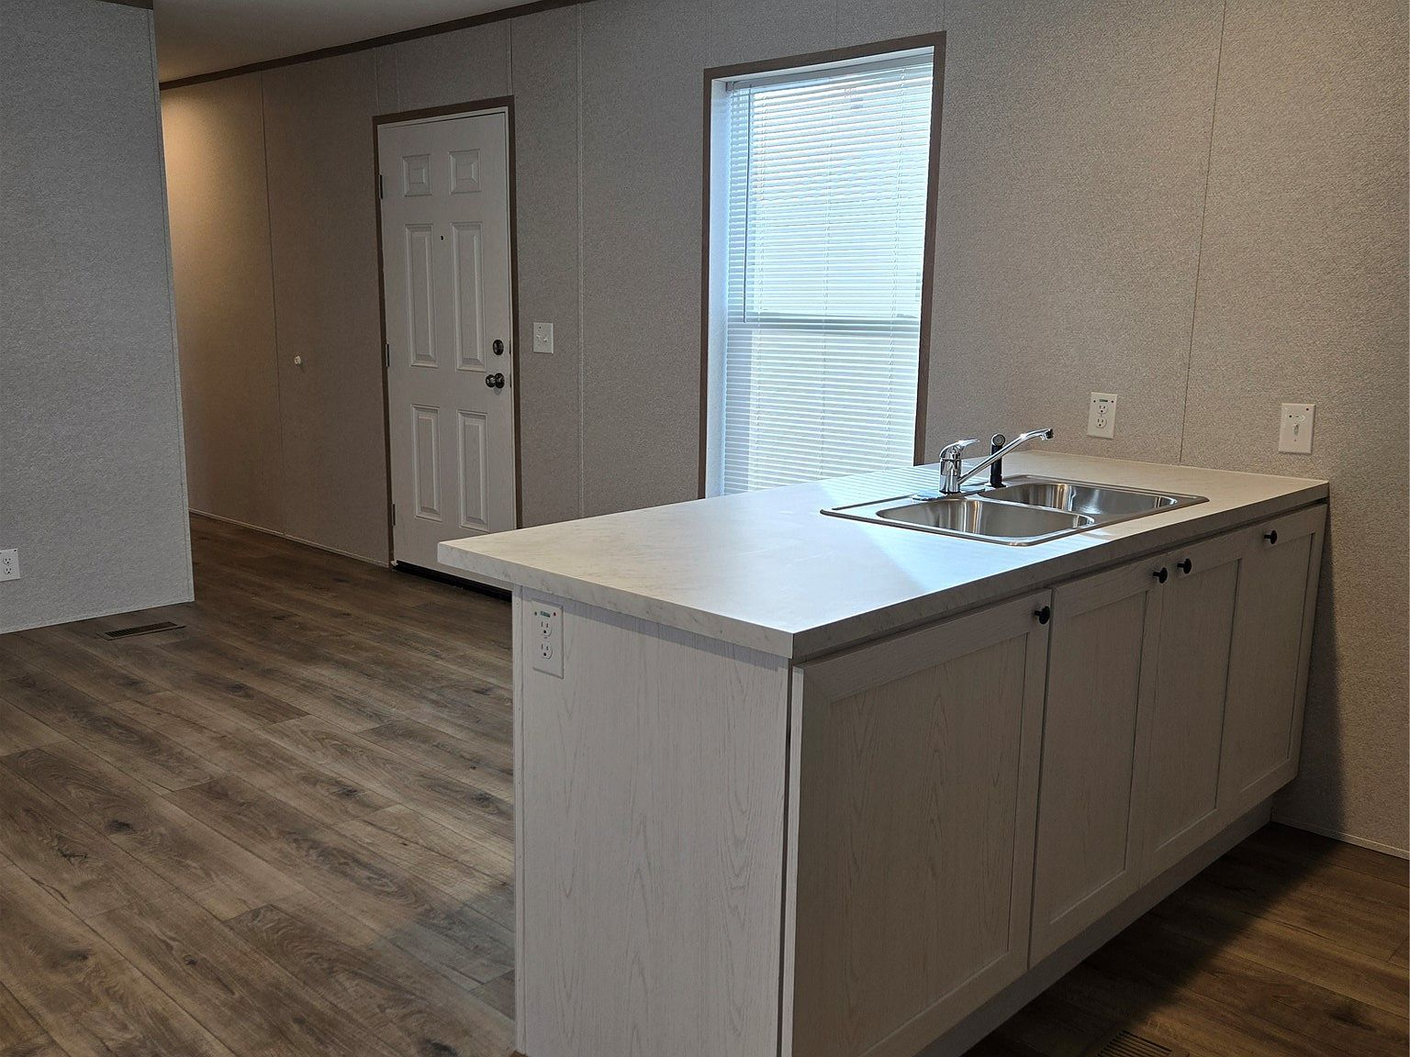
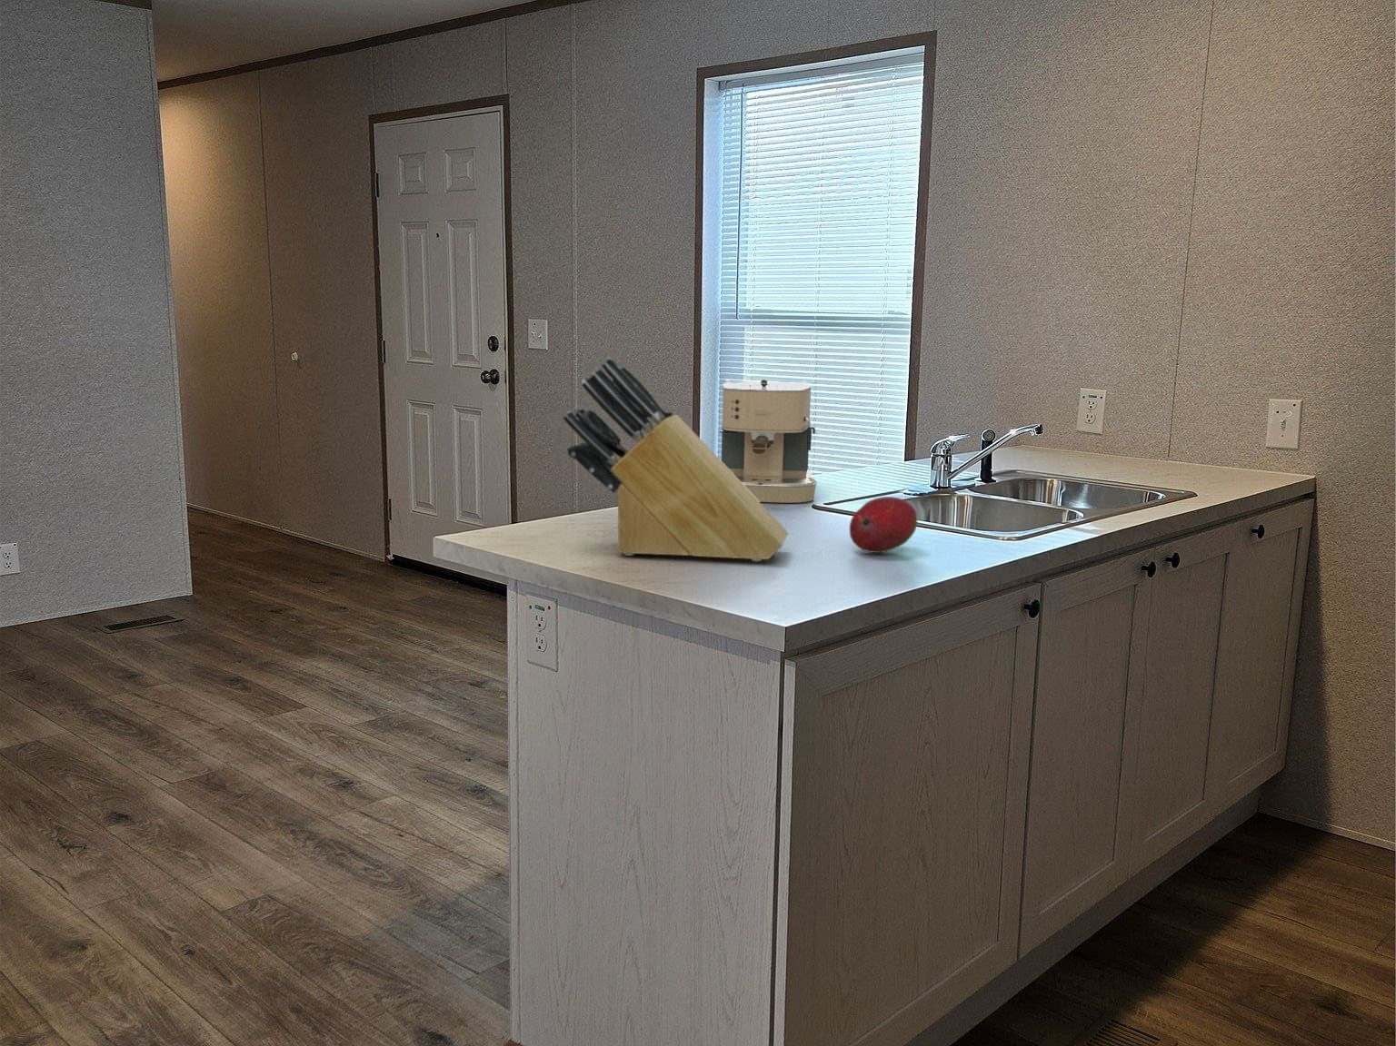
+ knife block (677, 457)
+ coffee maker (764, 436)
+ fruit (884, 523)
